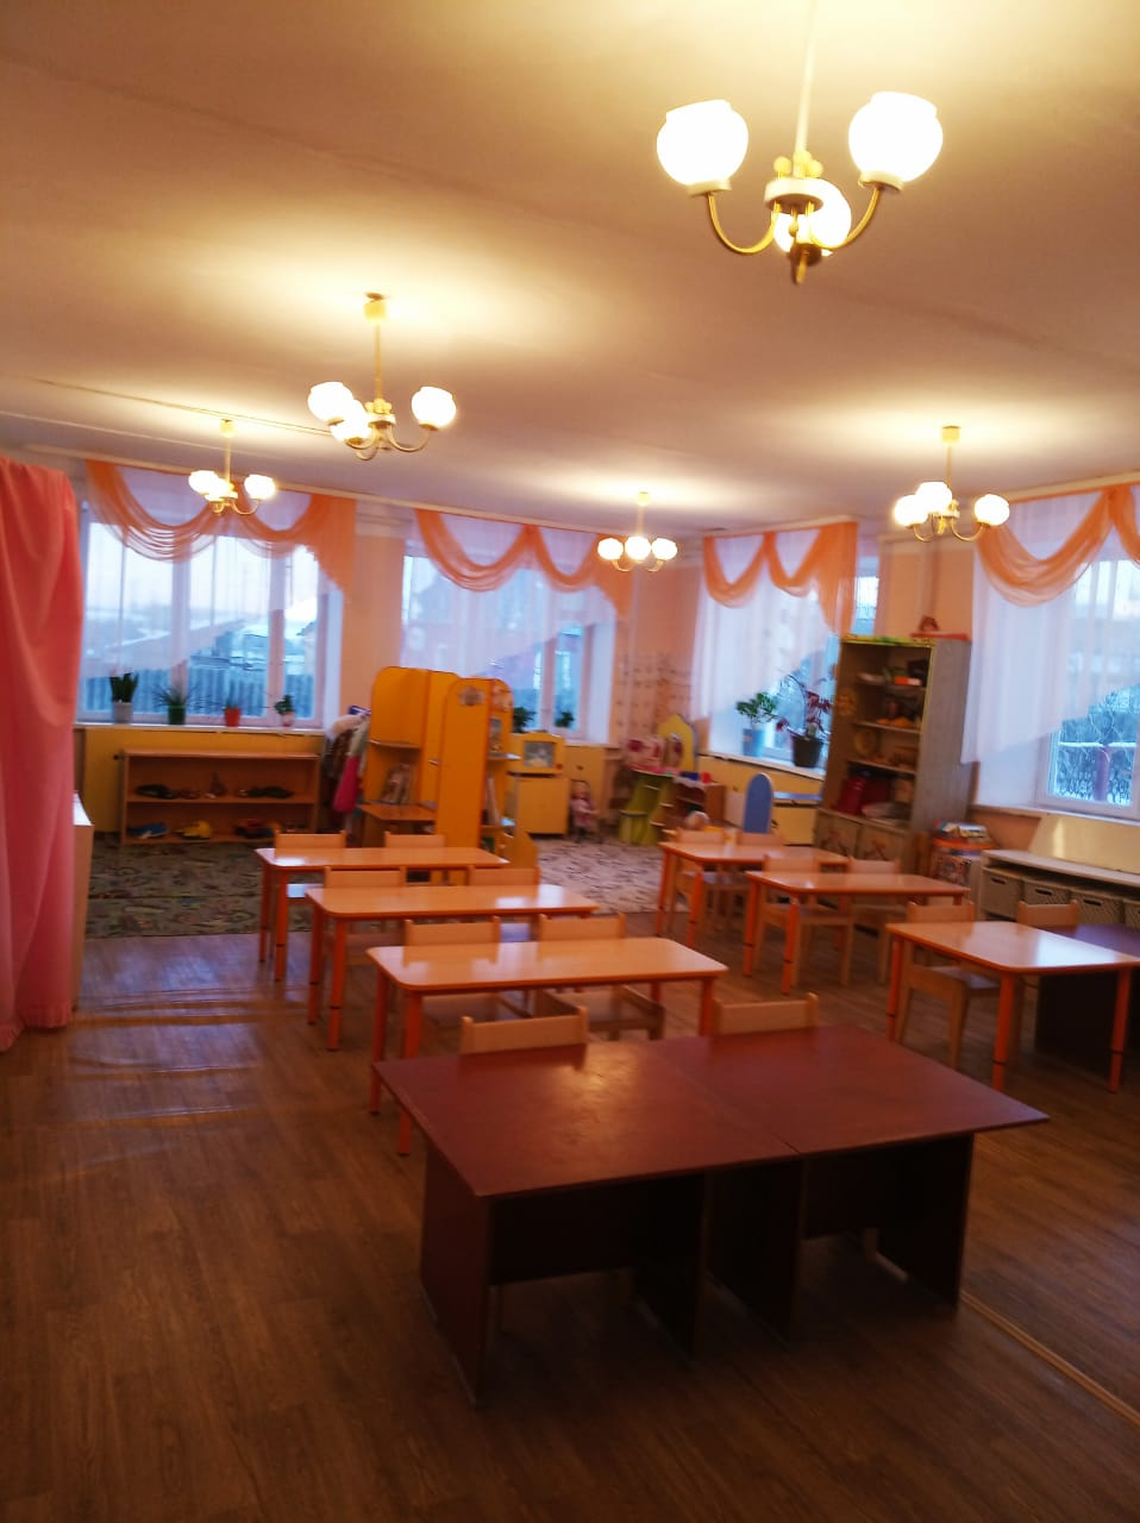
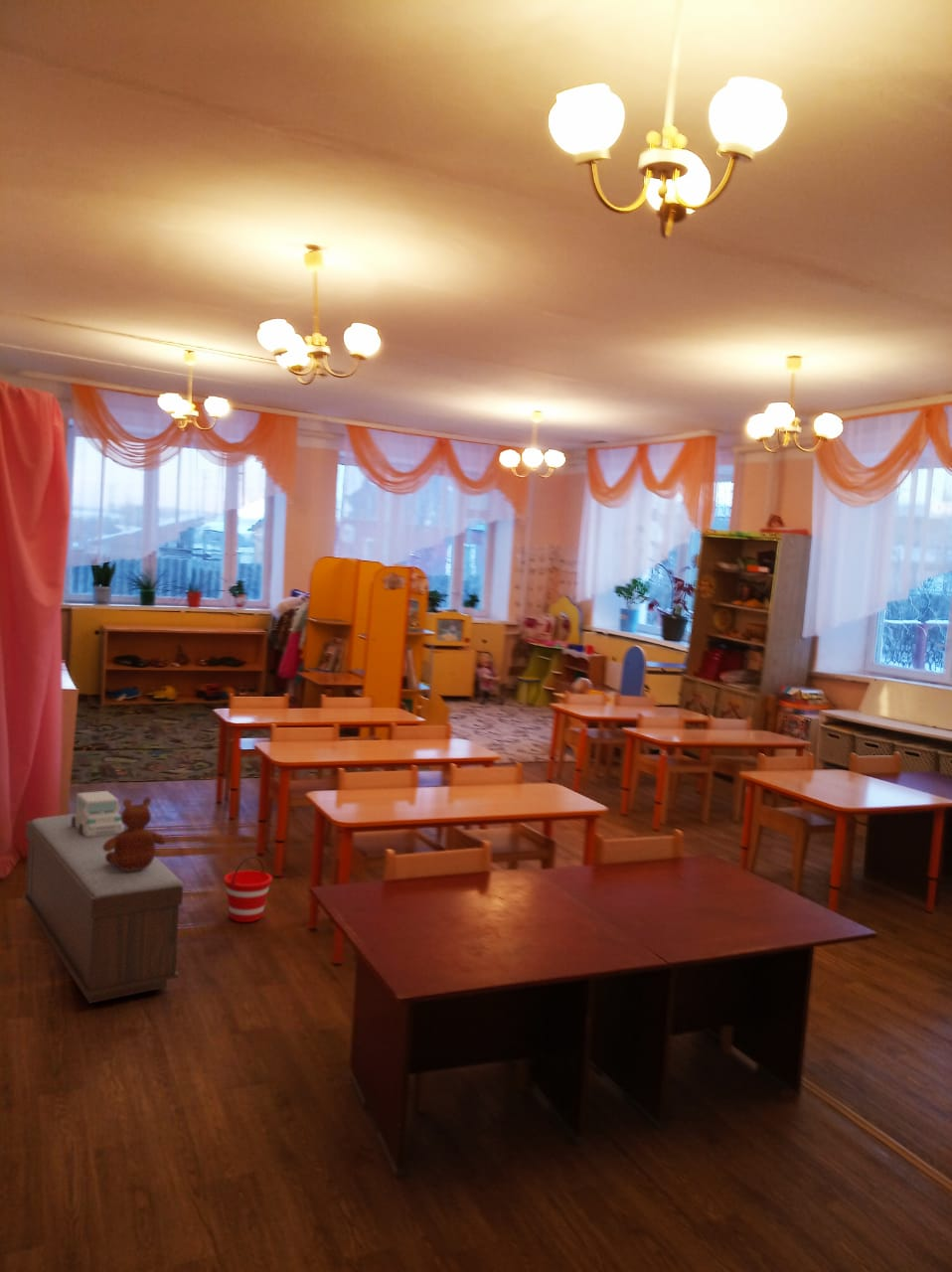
+ toy truck (98, 813)
+ bench (97, 893)
+ toy (132, 831)
+ bucket (247, 887)
